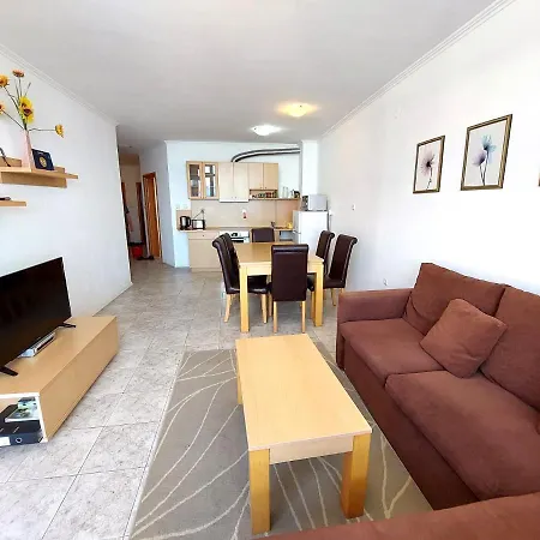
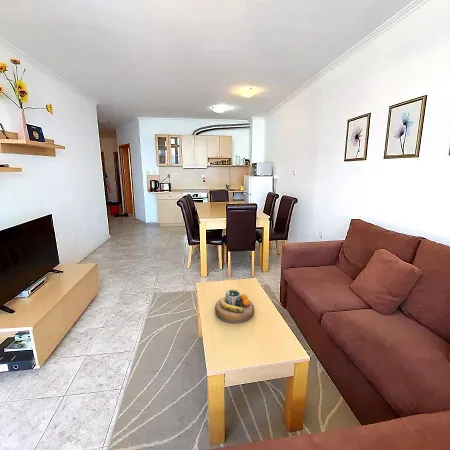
+ decorative bowl (234, 302)
